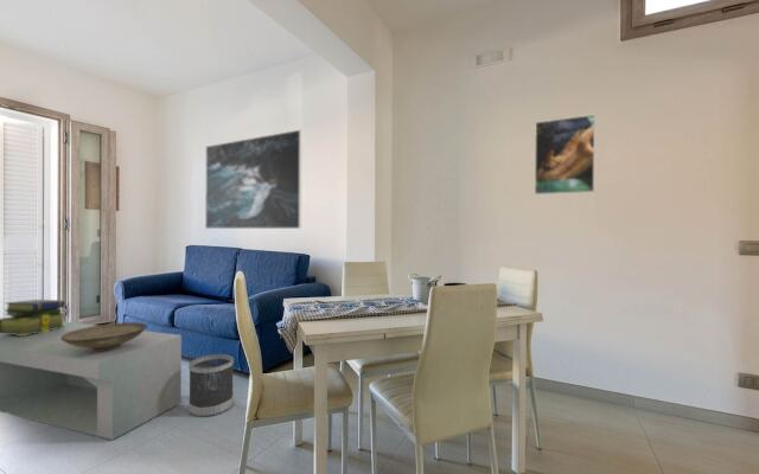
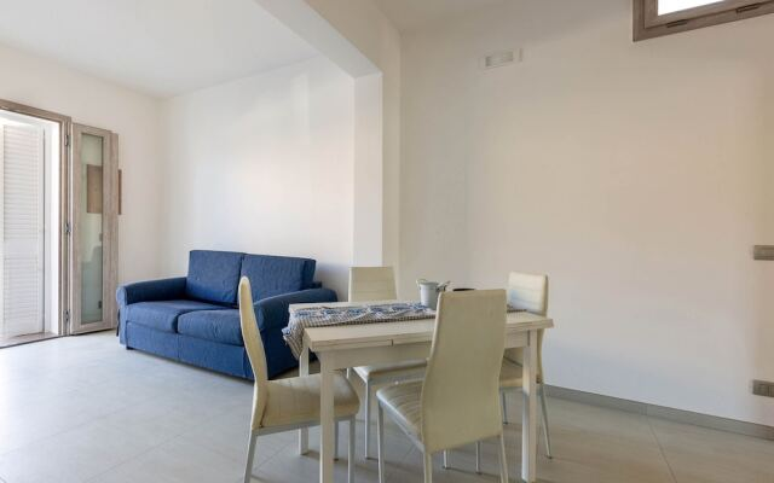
- stack of books (33, 314)
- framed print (249, 184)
- decorative bowl (107, 338)
- coffee table (76, 372)
- wastebasket (211, 383)
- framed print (563, 155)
